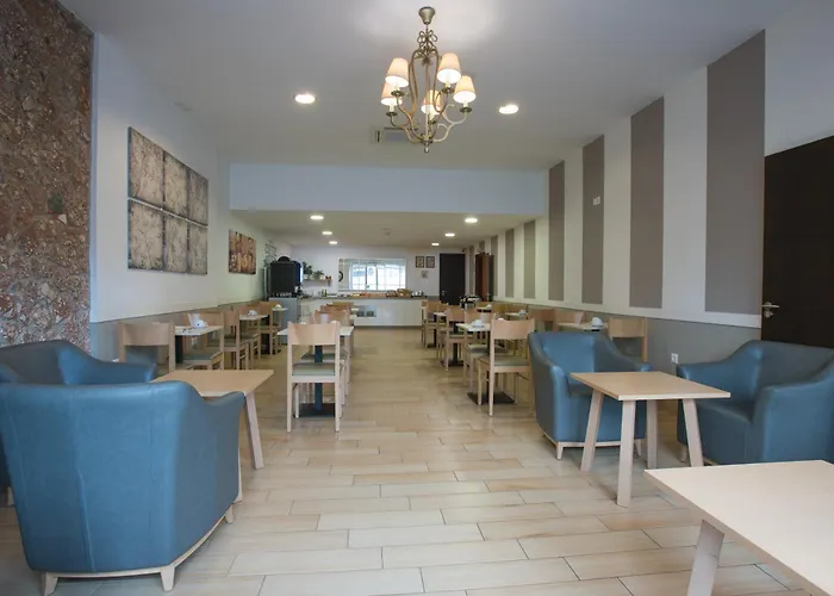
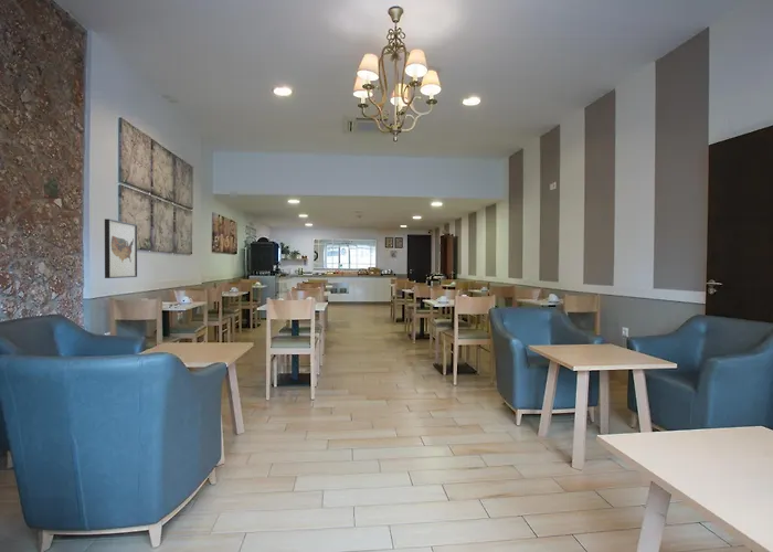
+ wall art (121, 250)
